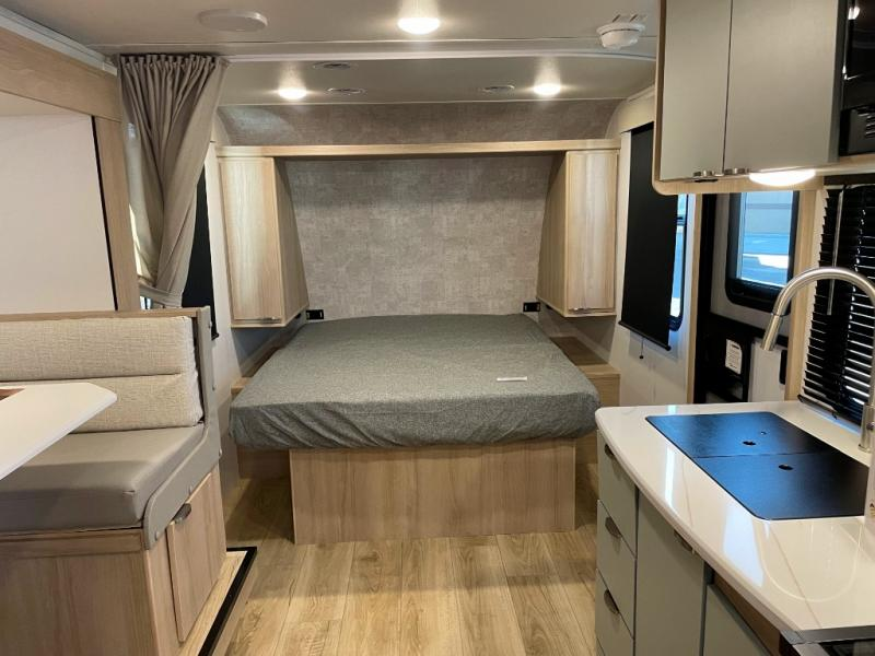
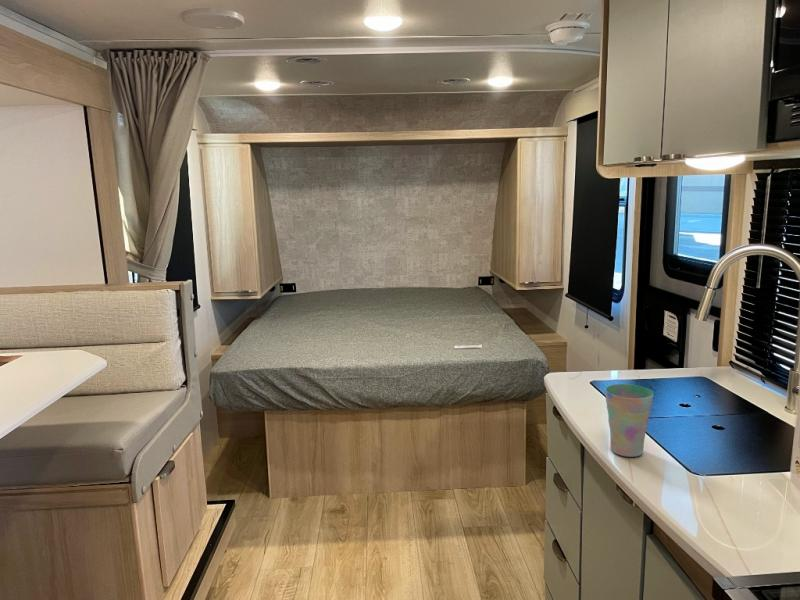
+ cup (627, 421)
